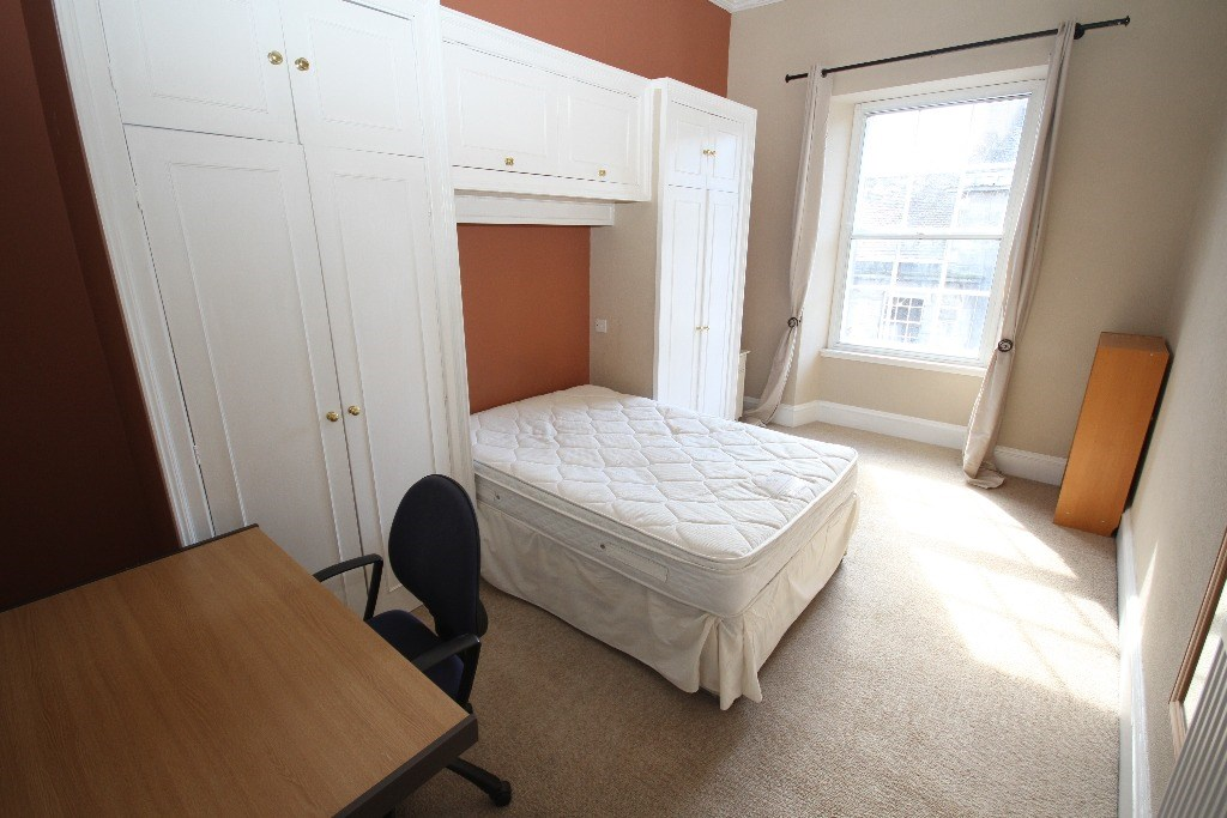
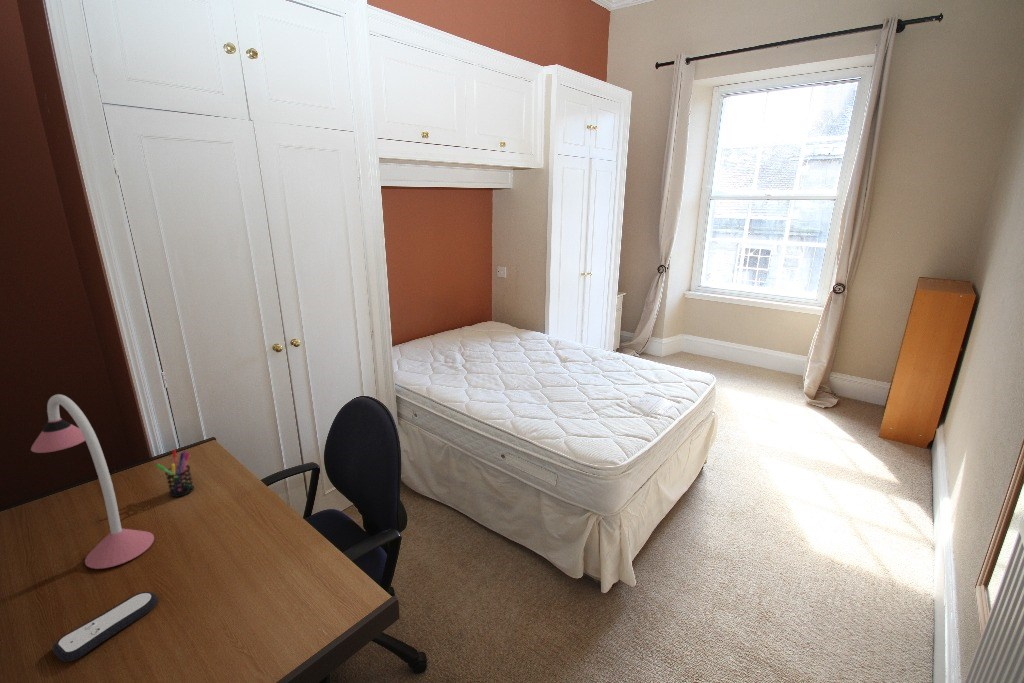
+ pen holder (175, 473)
+ desk lamp (95, 467)
+ remote control (109, 622)
